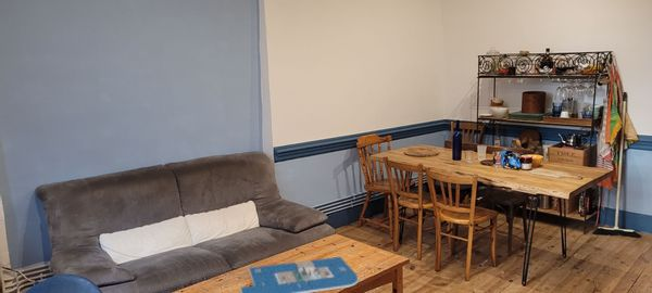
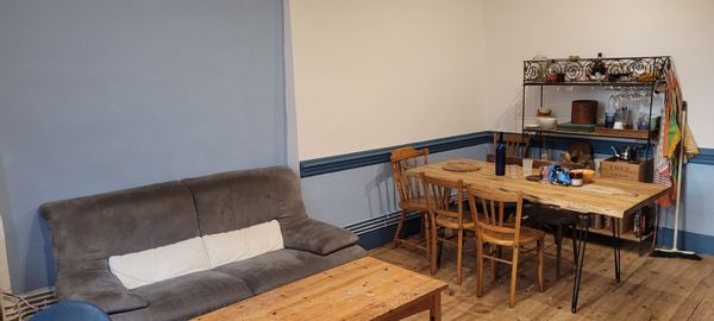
- board game (297, 273)
